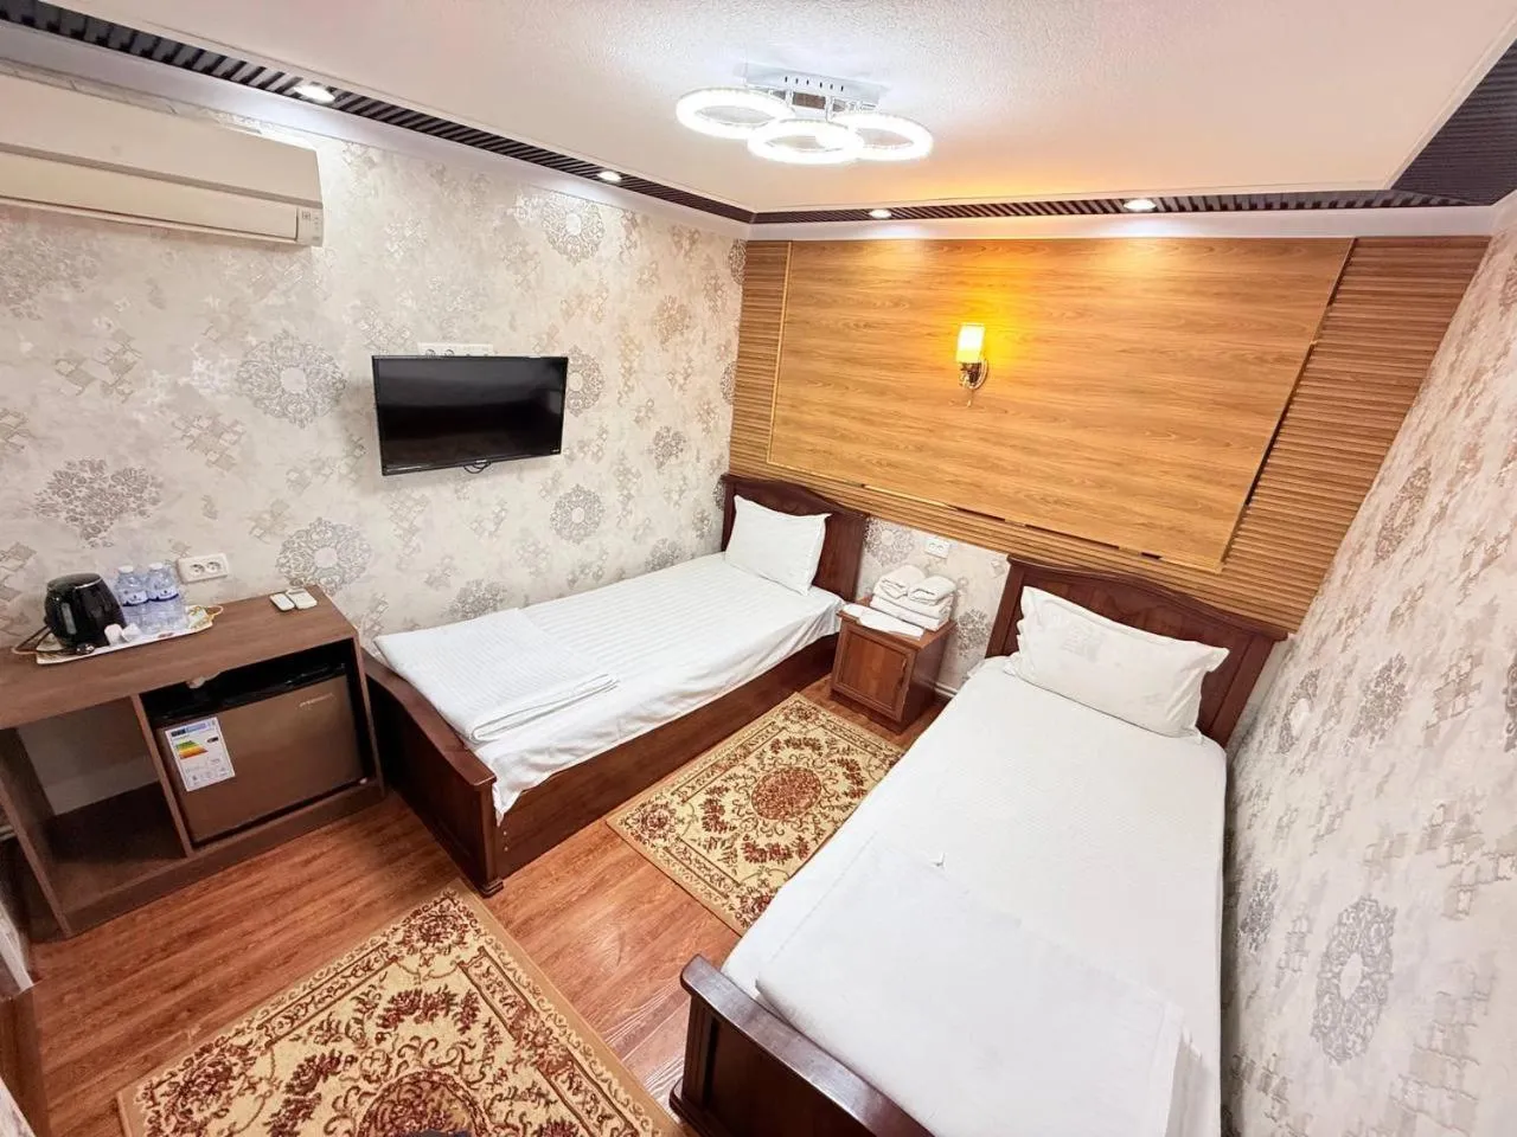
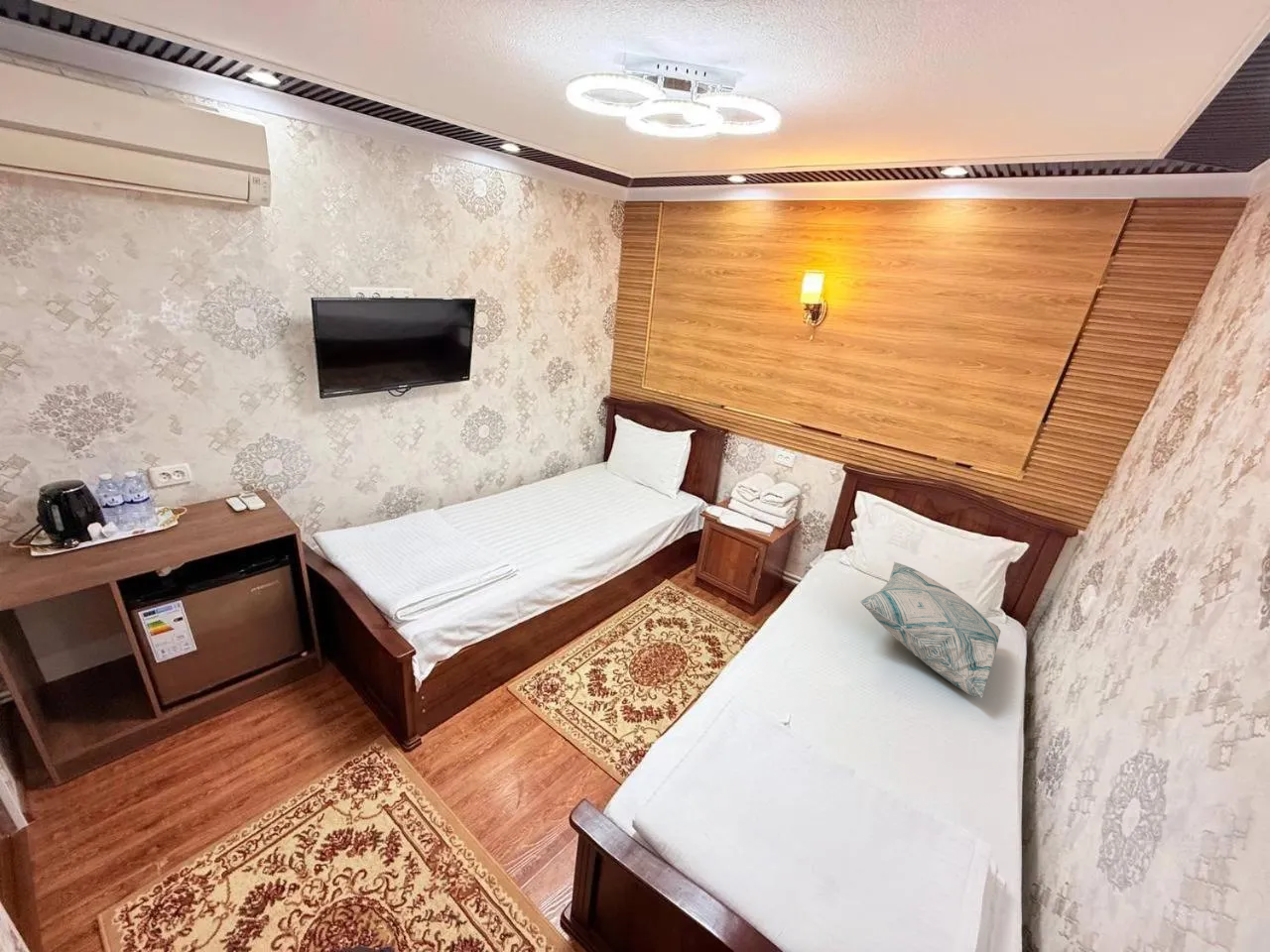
+ decorative pillow (930, 622)
